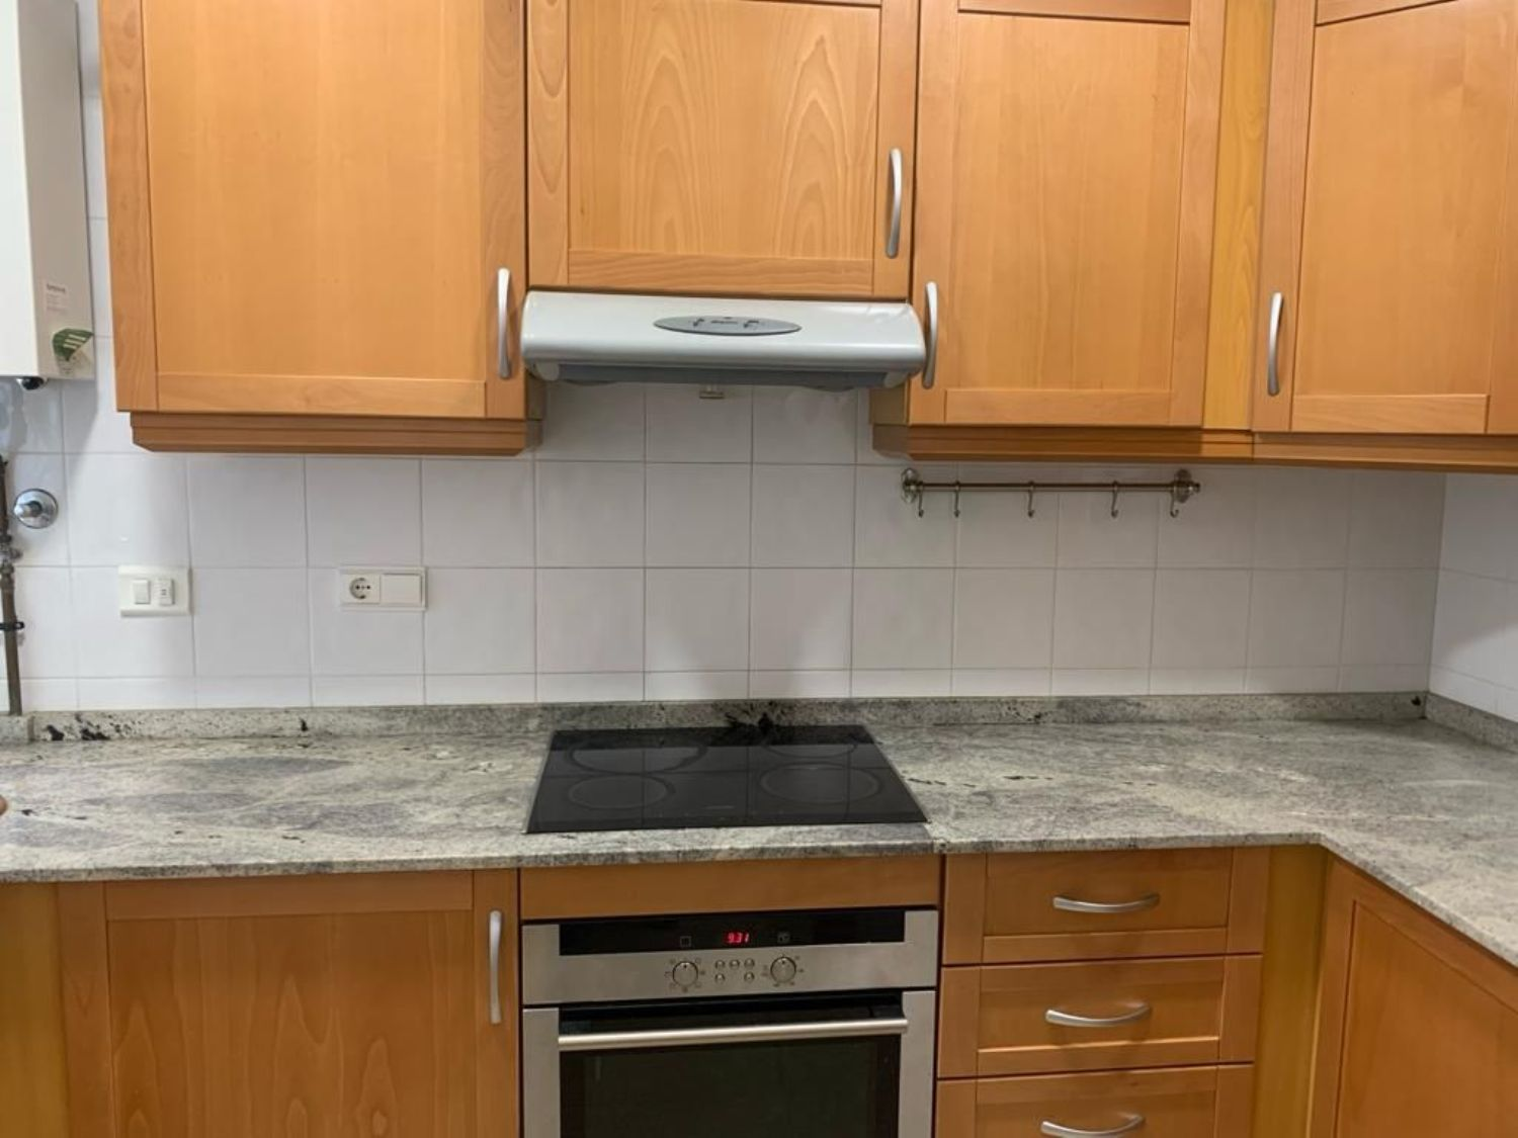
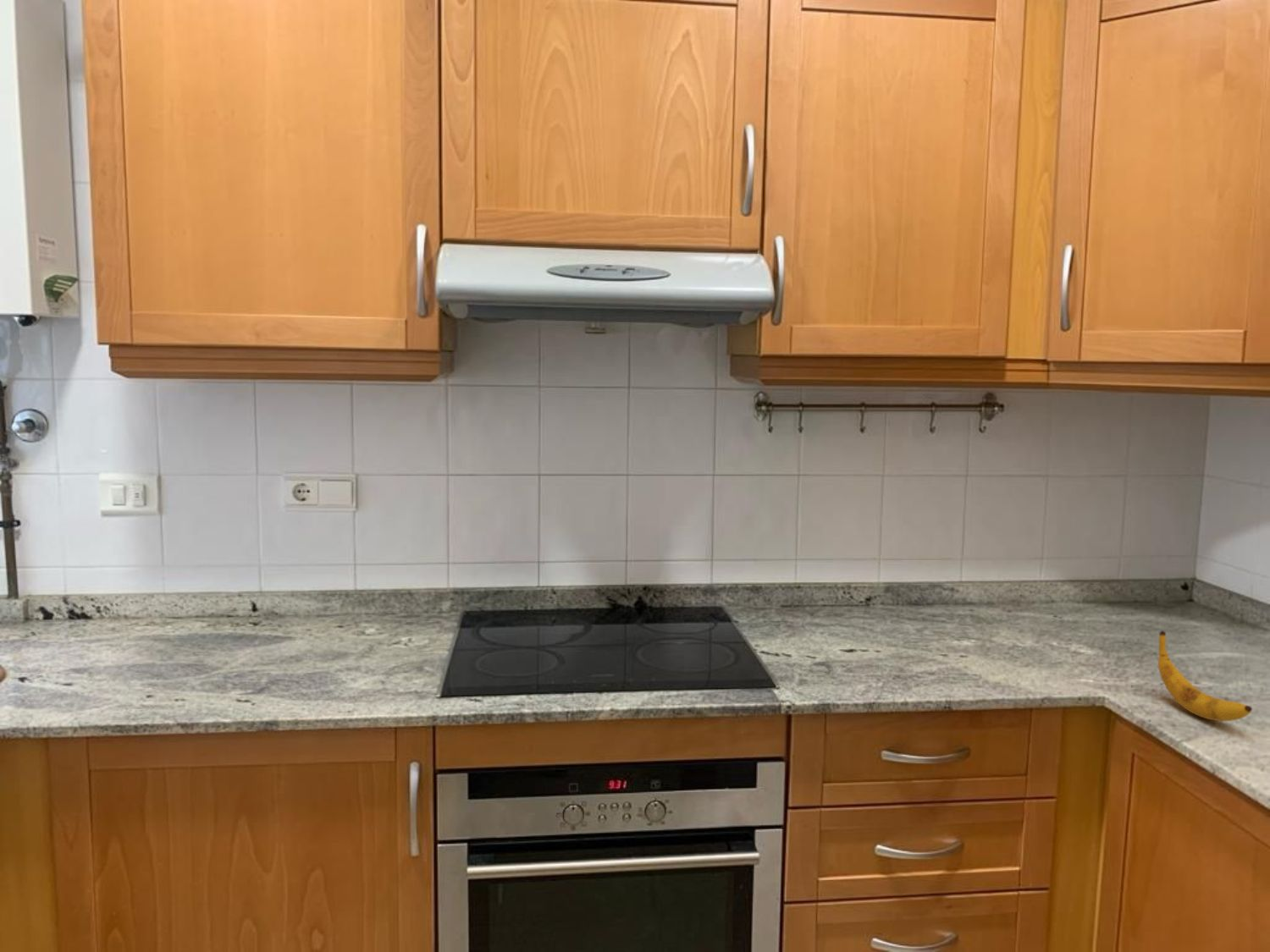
+ banana (1196, 688)
